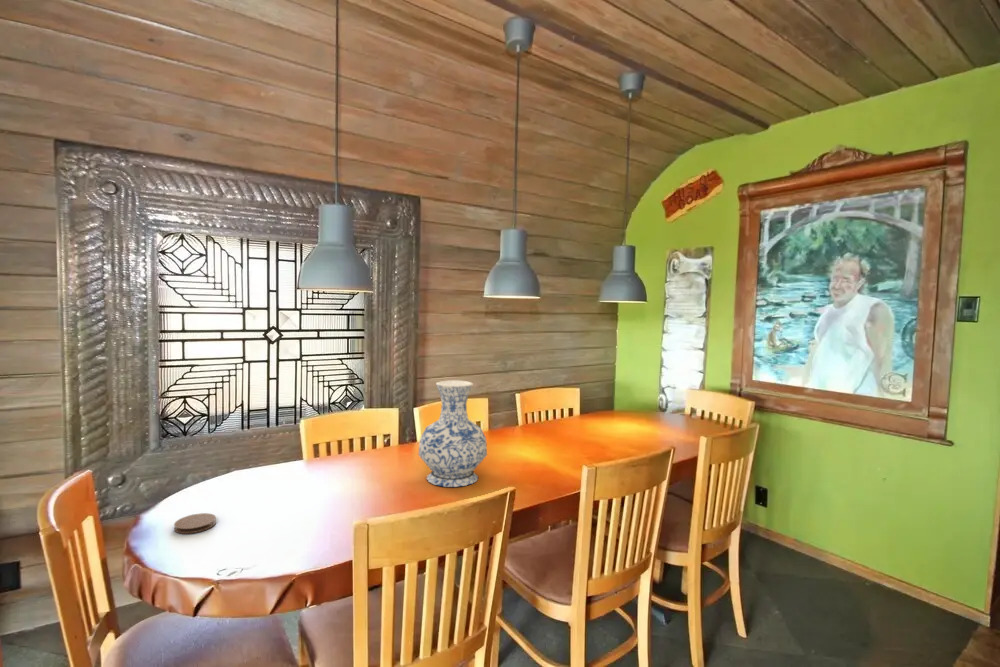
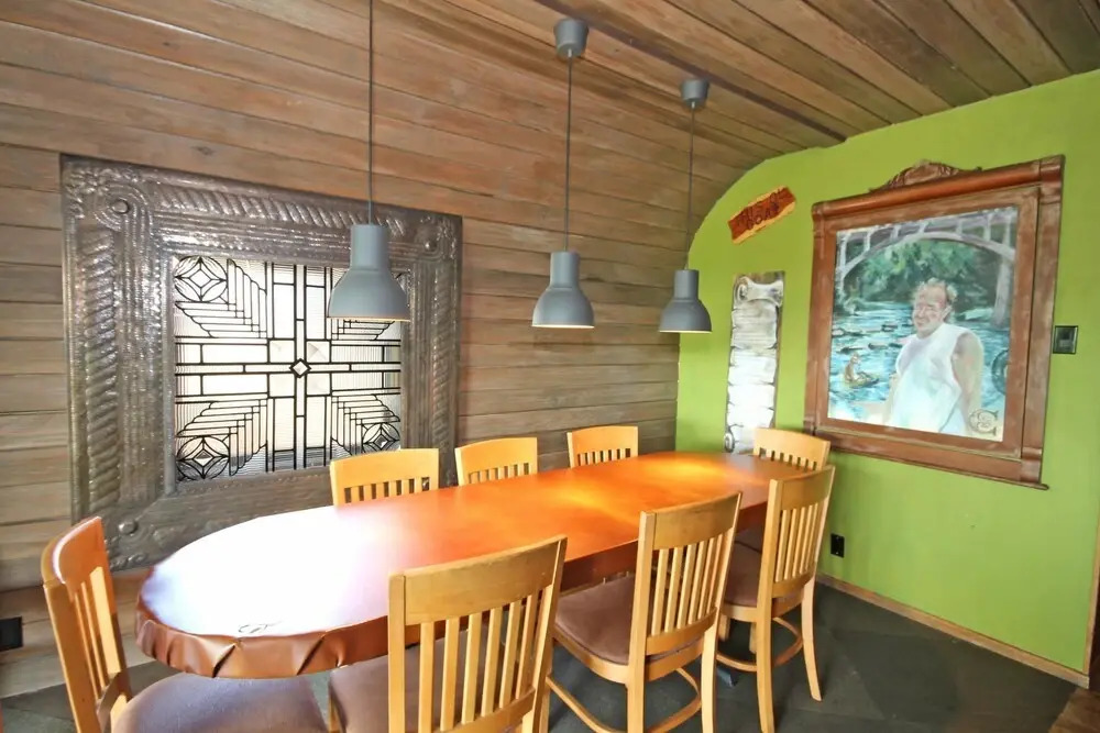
- coaster (195, 523)
- vase (453, 430)
